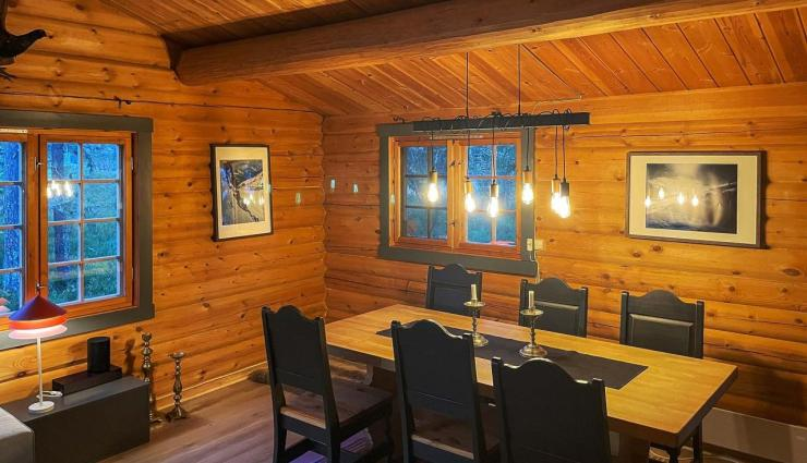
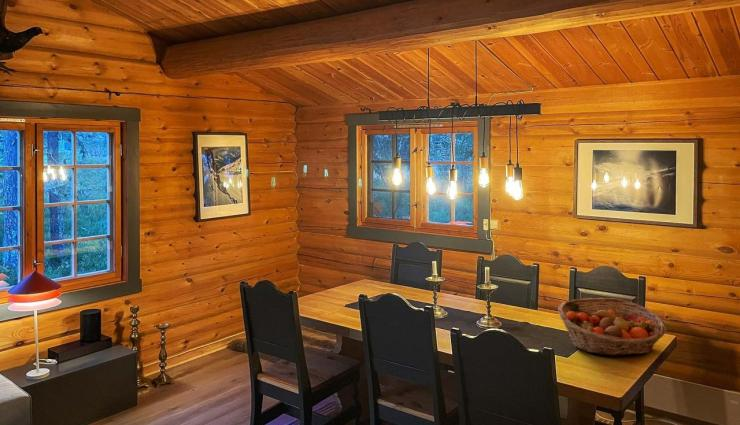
+ fruit basket (610, 325)
